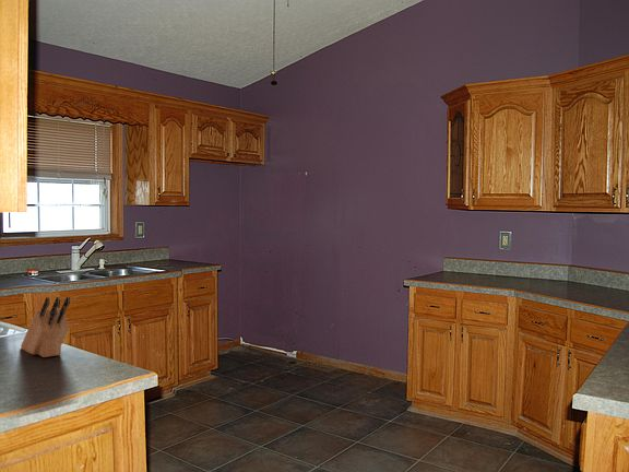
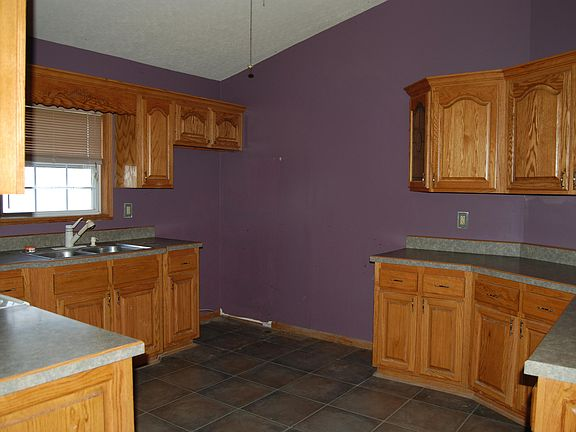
- knife block (46, 322)
